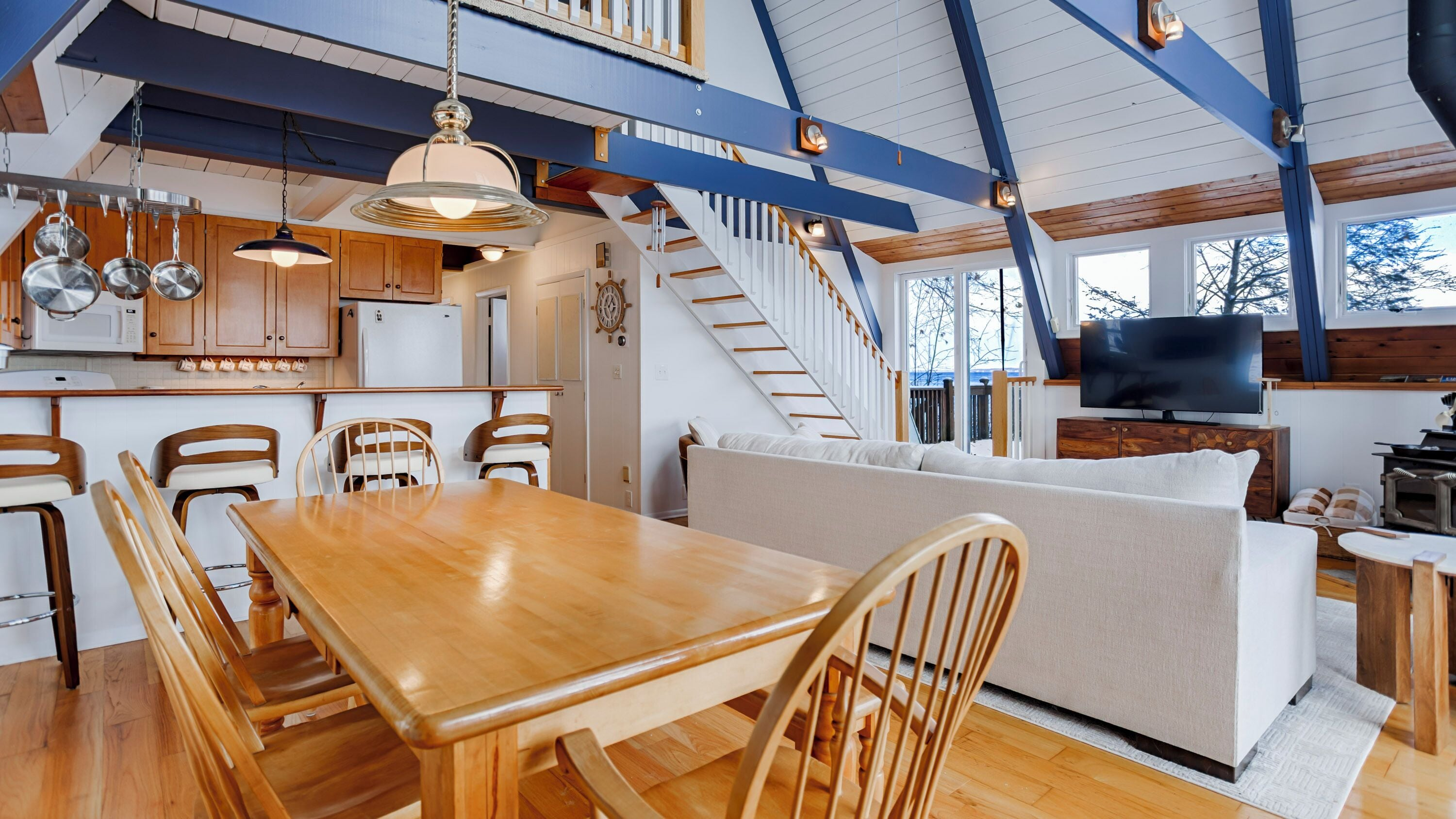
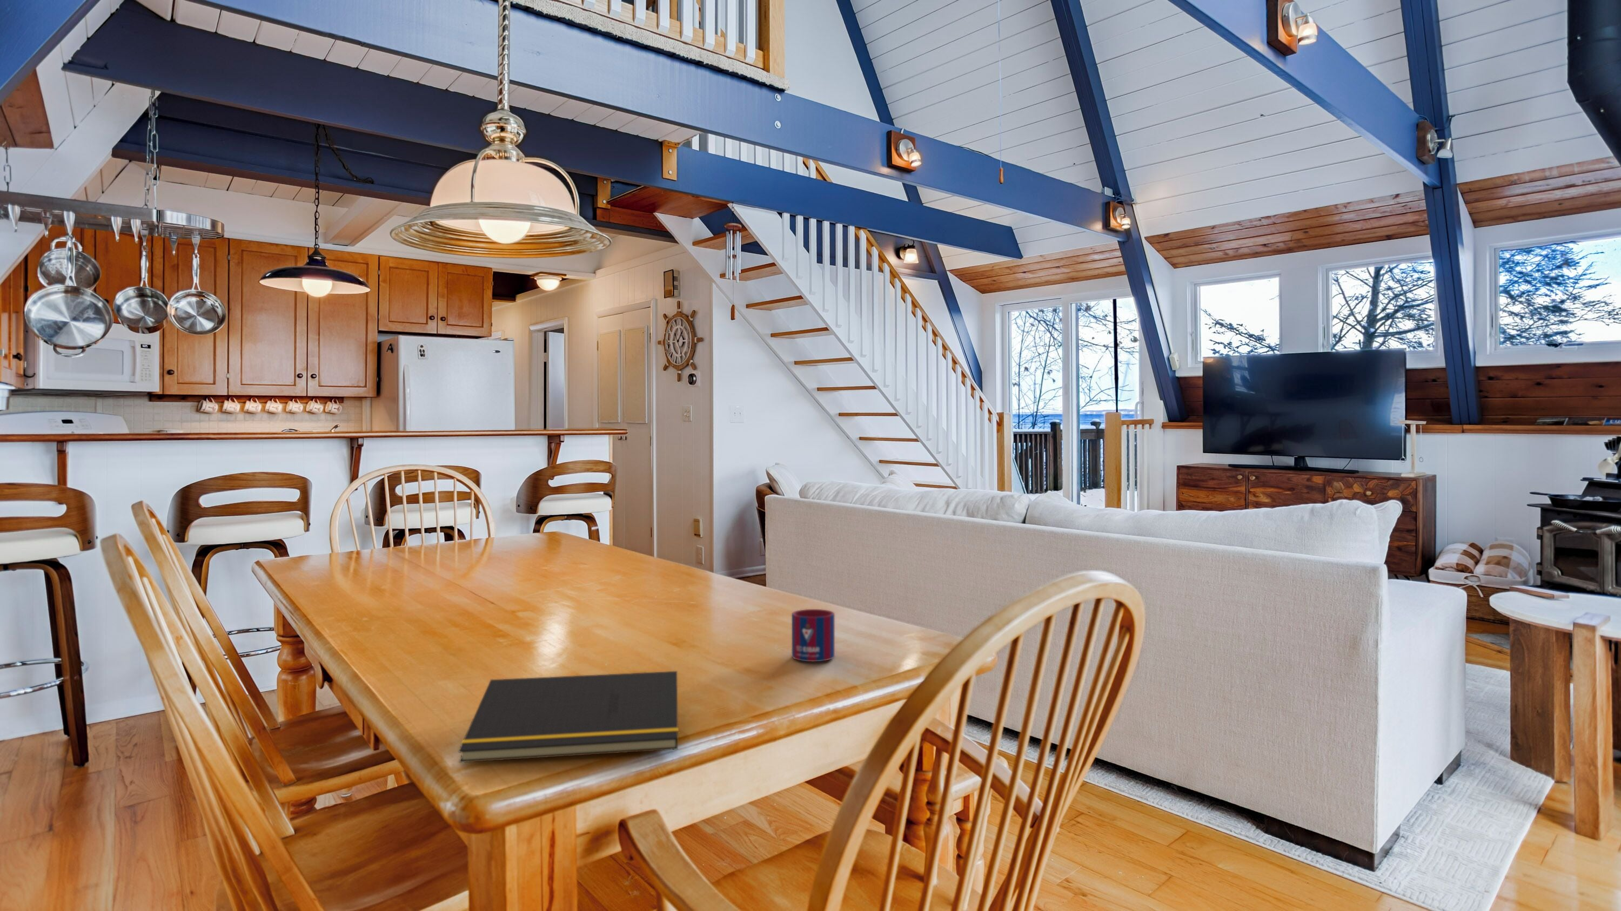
+ mug (816, 632)
+ notepad (579, 712)
